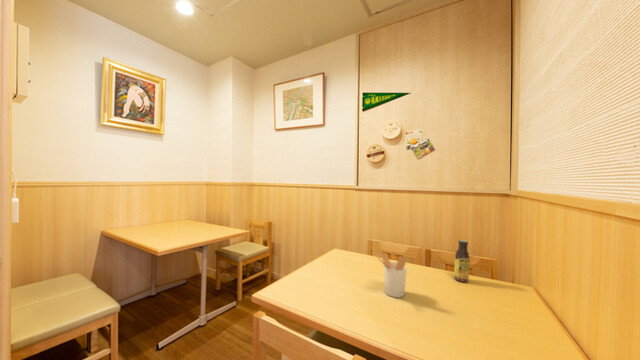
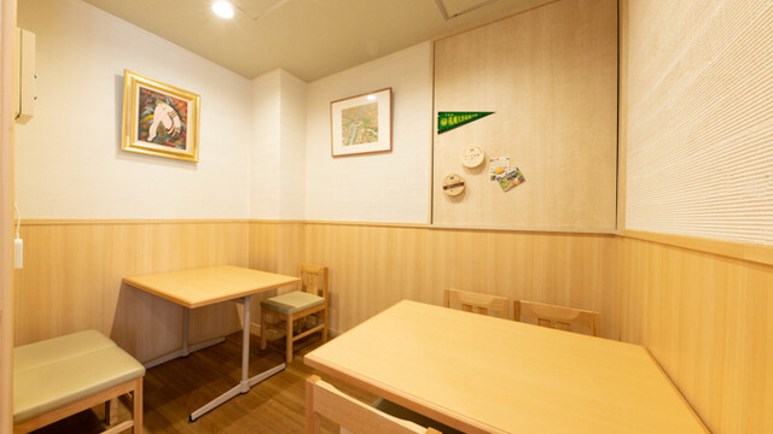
- utensil holder (389, 273)
- sauce bottle (461, 260)
